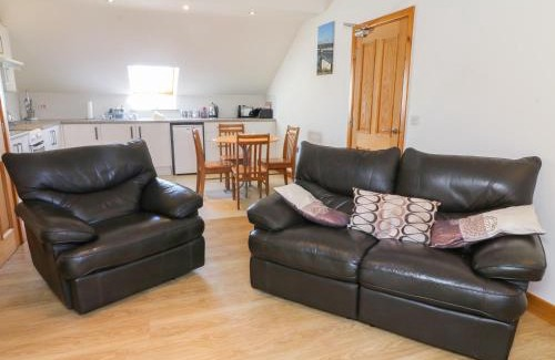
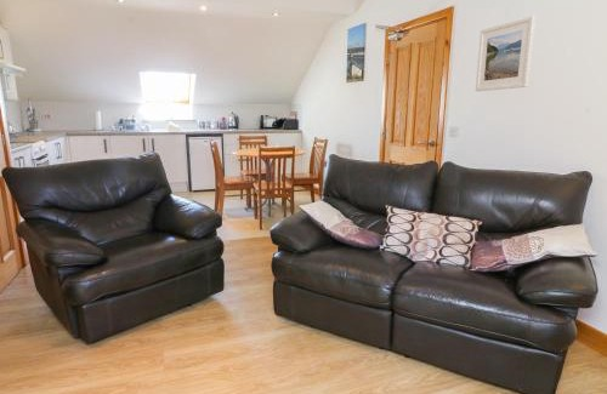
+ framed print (503, 56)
